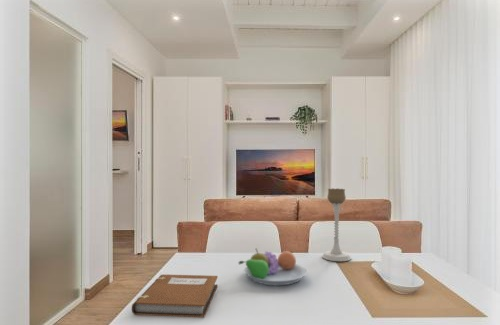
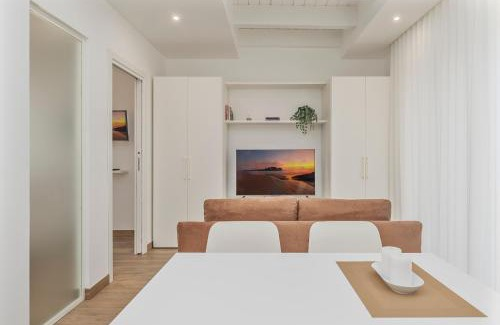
- notebook (179, 292)
- fruit bowl (272, 264)
- candle holder (336, 223)
